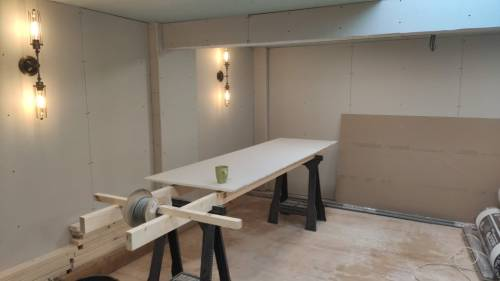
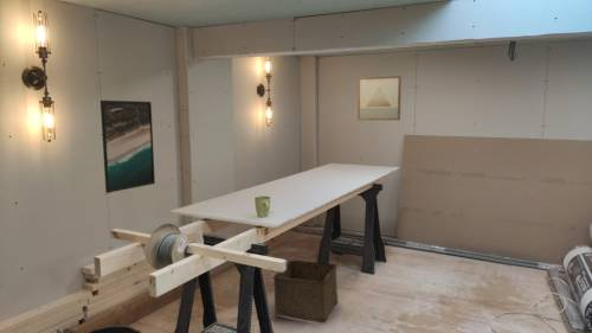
+ wall art (379, 98)
+ storage bin (307, 288)
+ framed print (129, 145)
